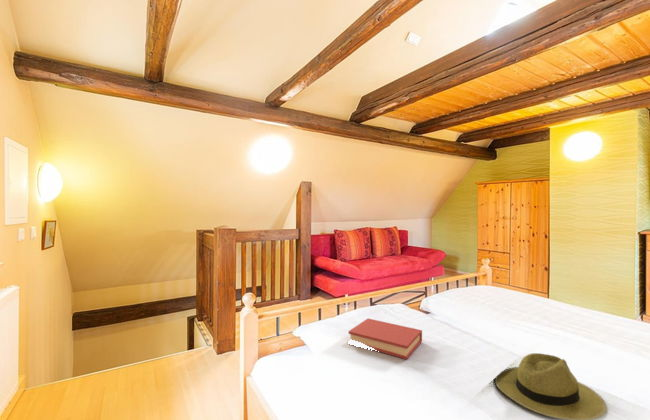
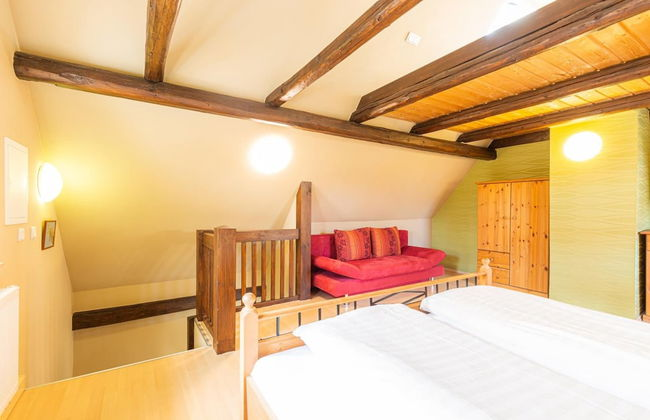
- hardback book (385, 336)
- straw hat (546, 375)
